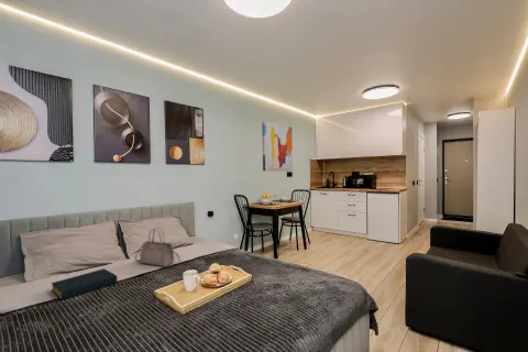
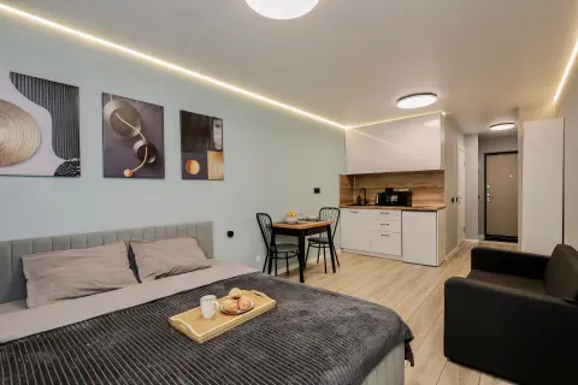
- hardback book (85, 283)
- wall art (278, 147)
- handbag (163, 243)
